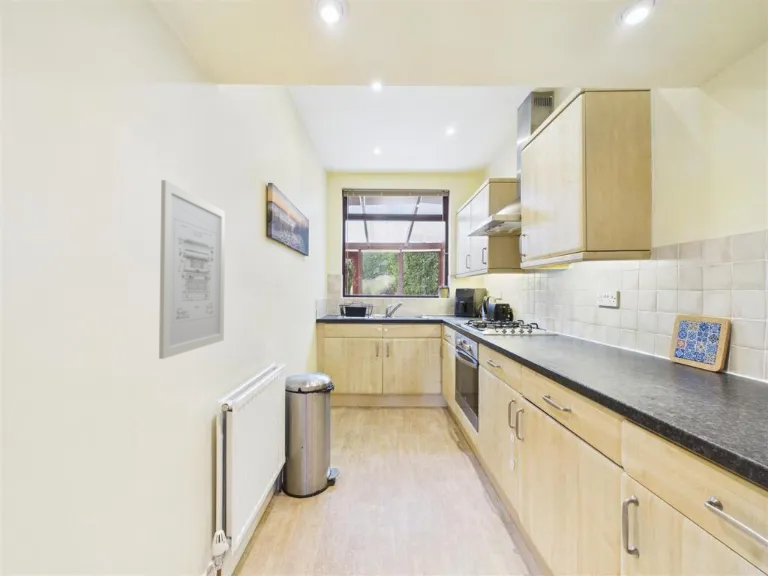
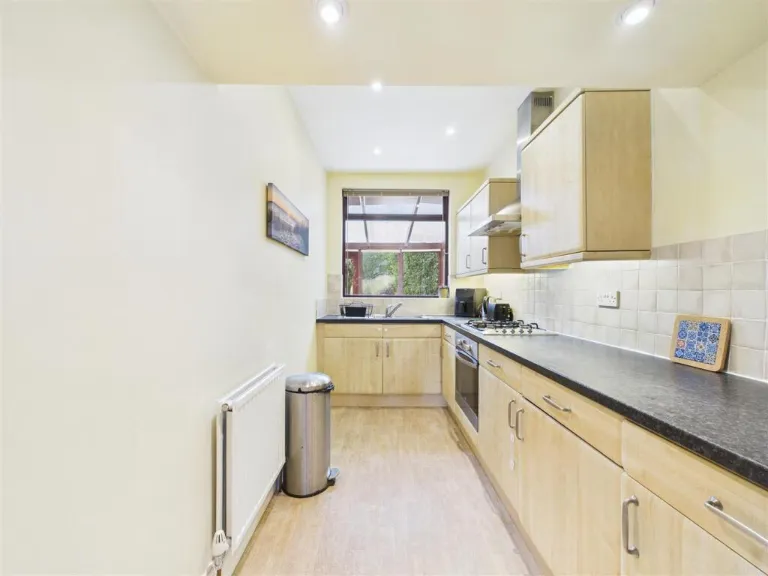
- wall art (197, 272)
